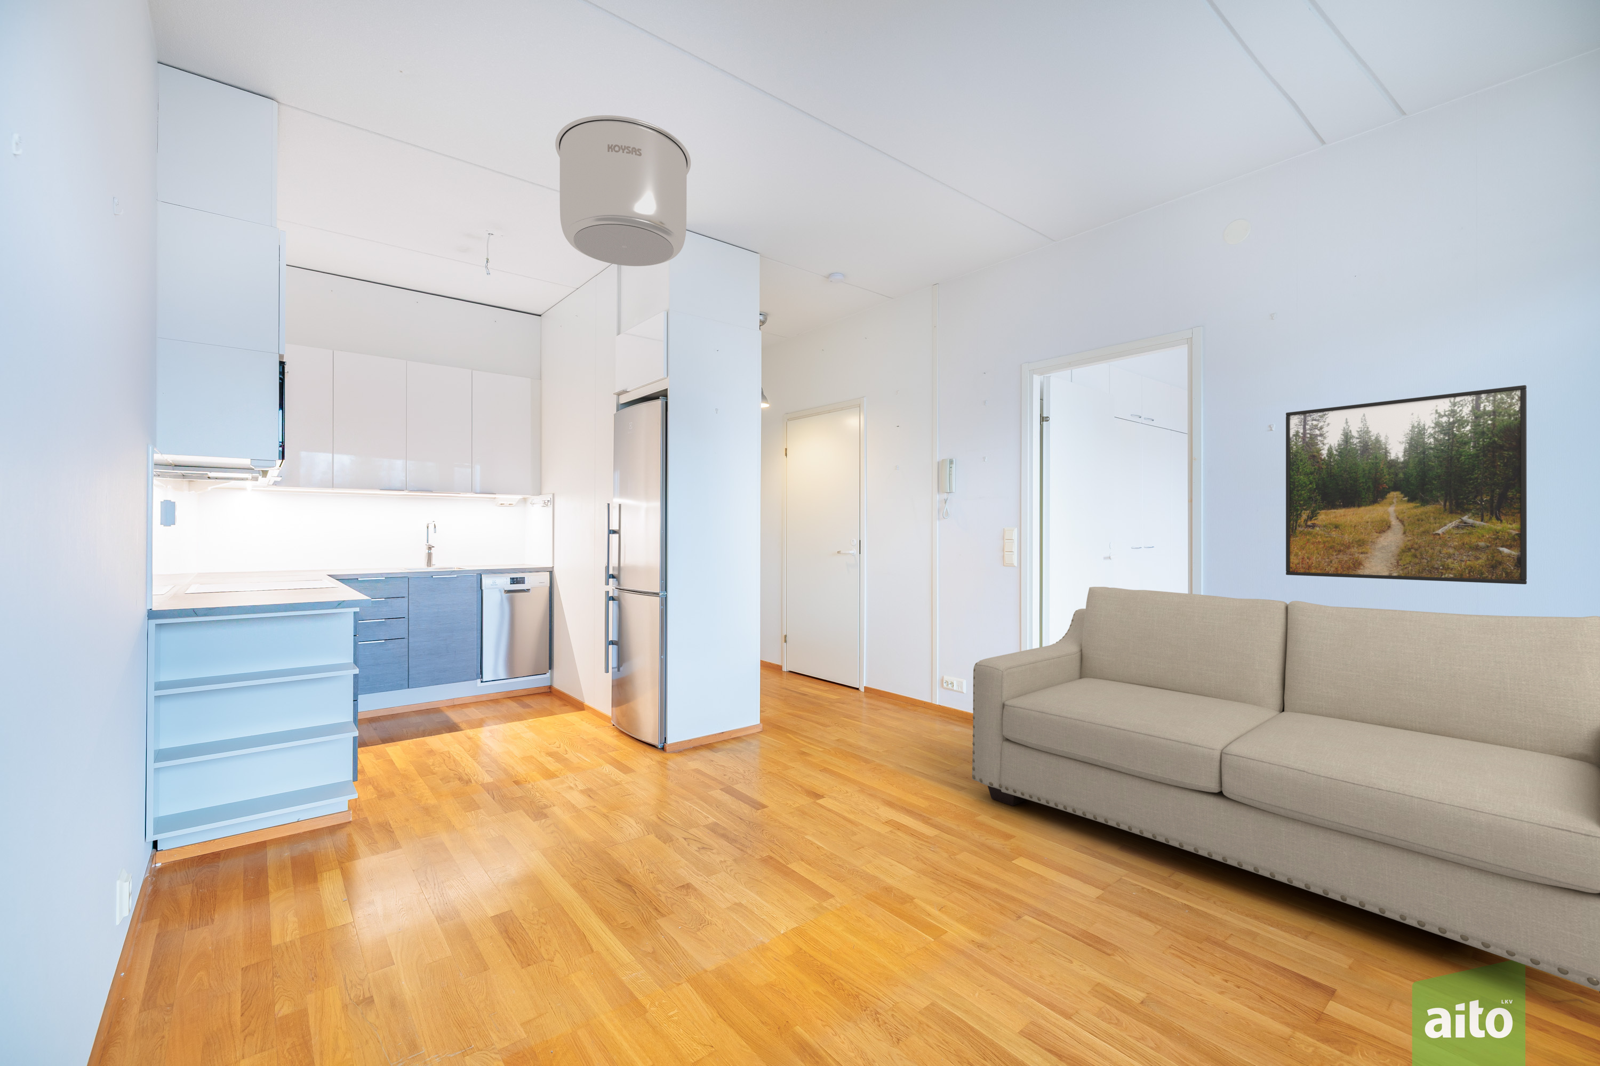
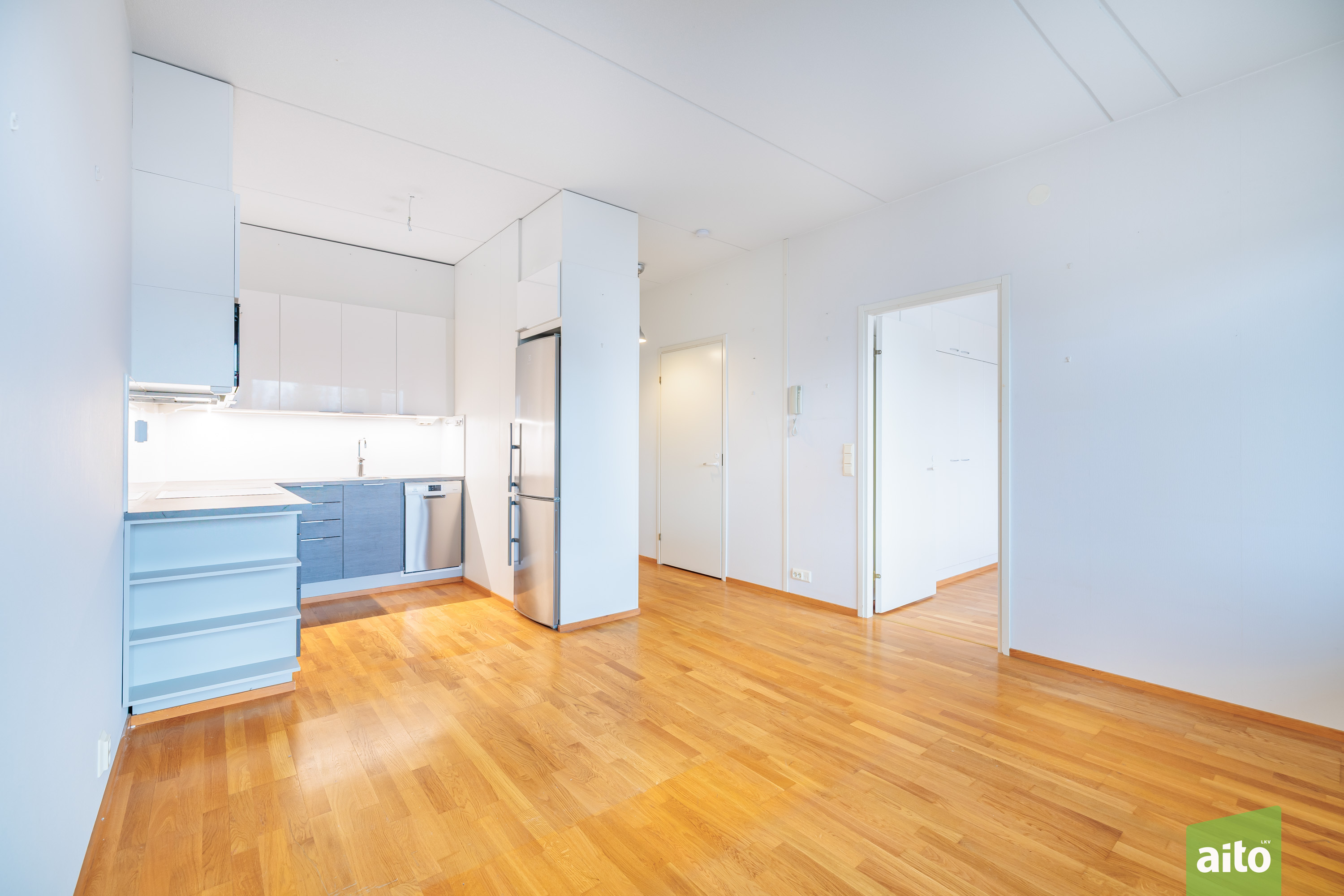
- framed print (1394, 489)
- sofa (1265, 723)
- ceiling light (625, 201)
